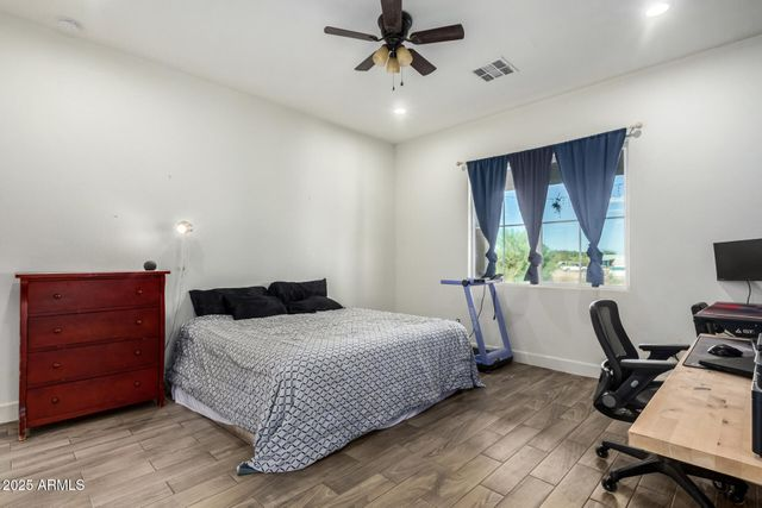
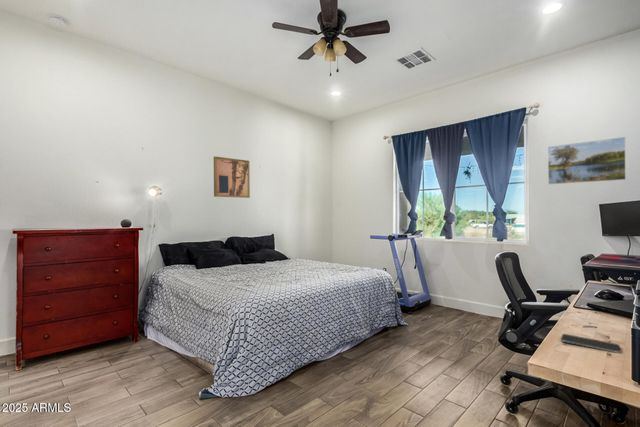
+ wall art (232, 178)
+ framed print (584, 162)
+ smartphone (589, 342)
